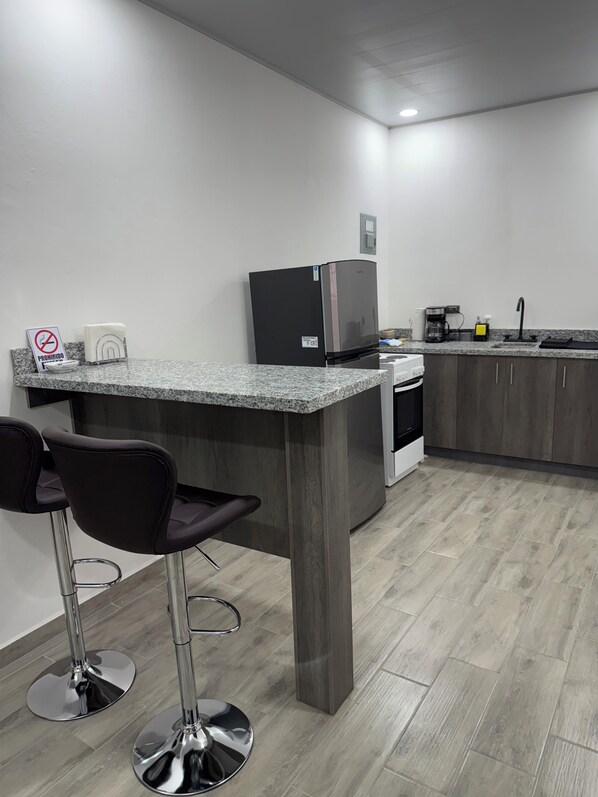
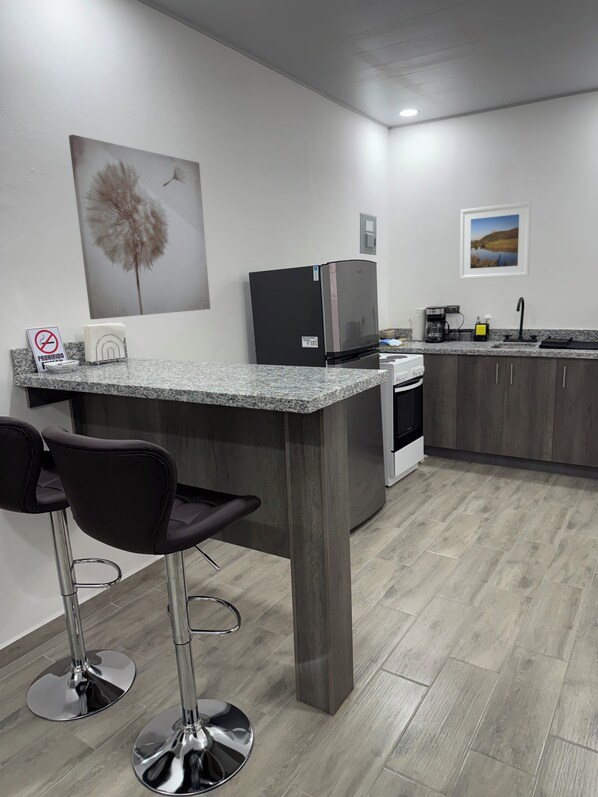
+ wall art (149, 234)
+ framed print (494, 242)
